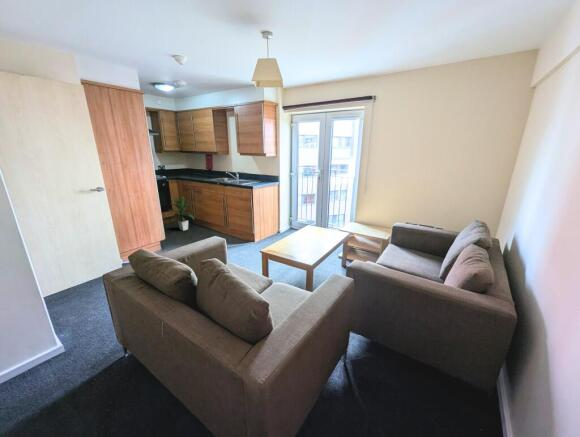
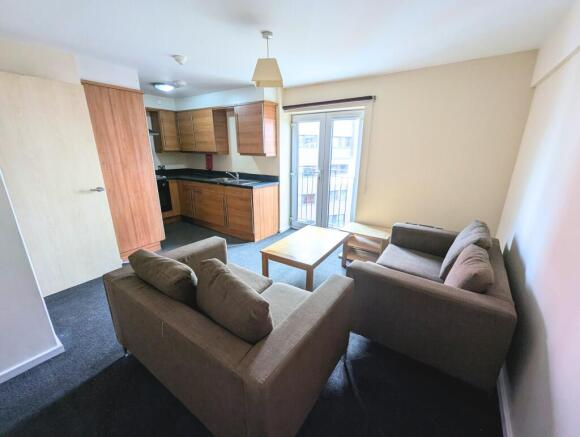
- indoor plant (180, 212)
